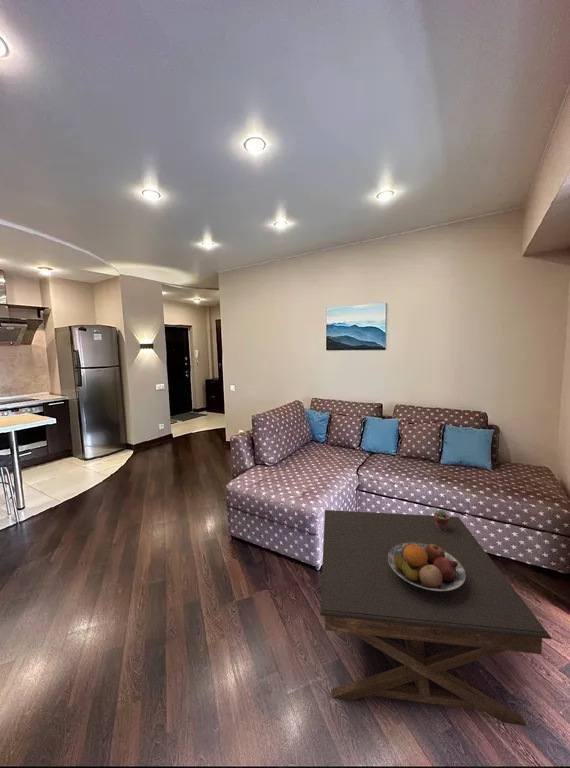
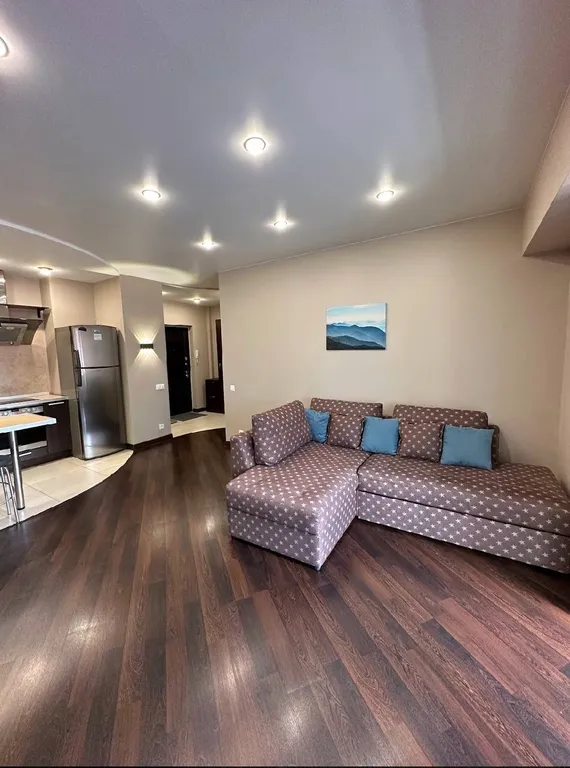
- potted succulent (441, 518)
- fruit bowl (425, 560)
- coffee table (404, 592)
